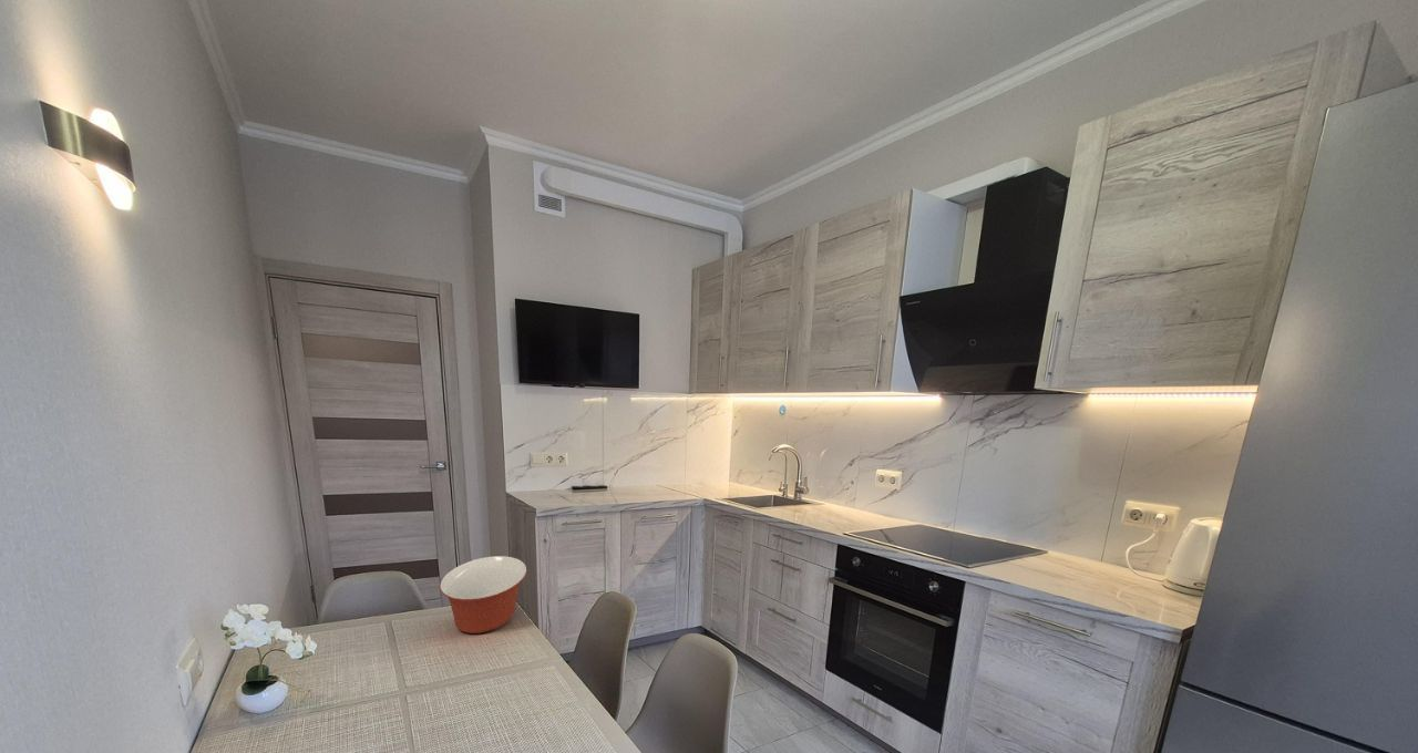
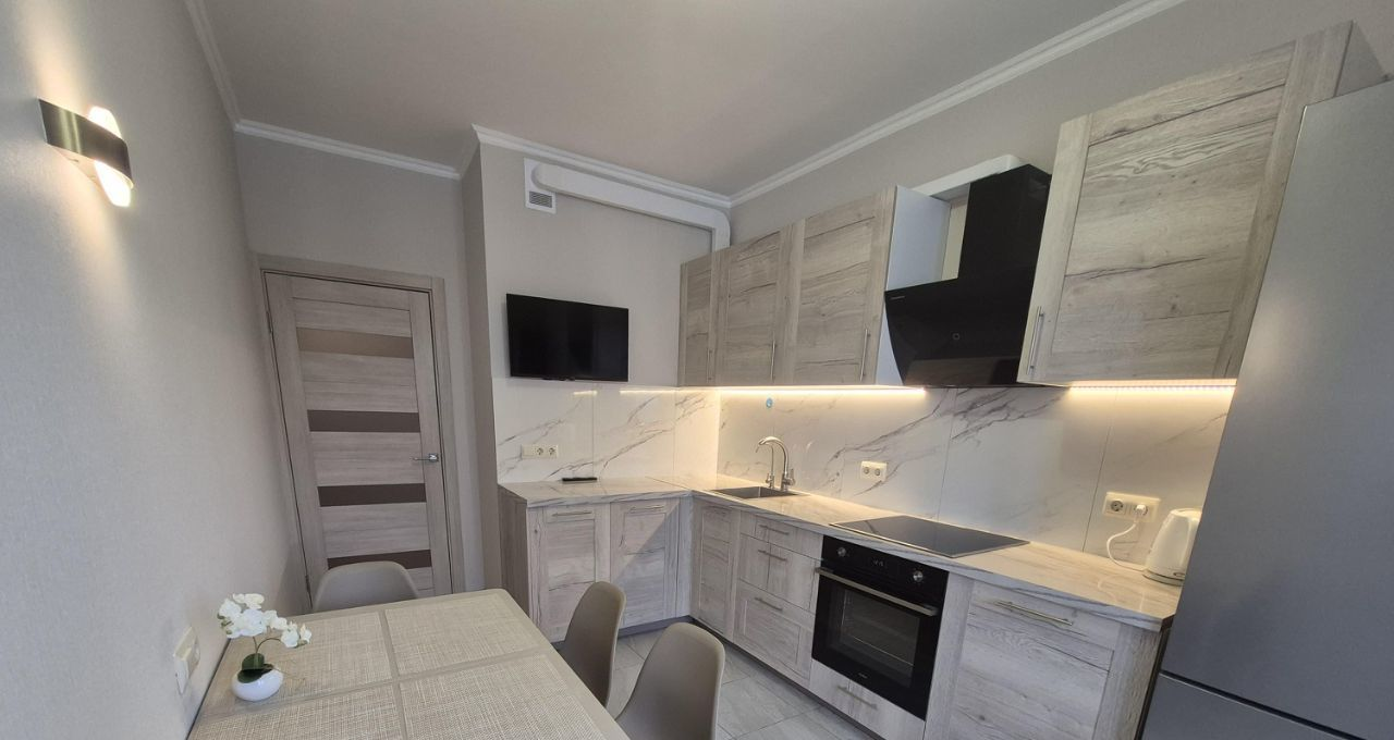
- mixing bowl (485, 598)
